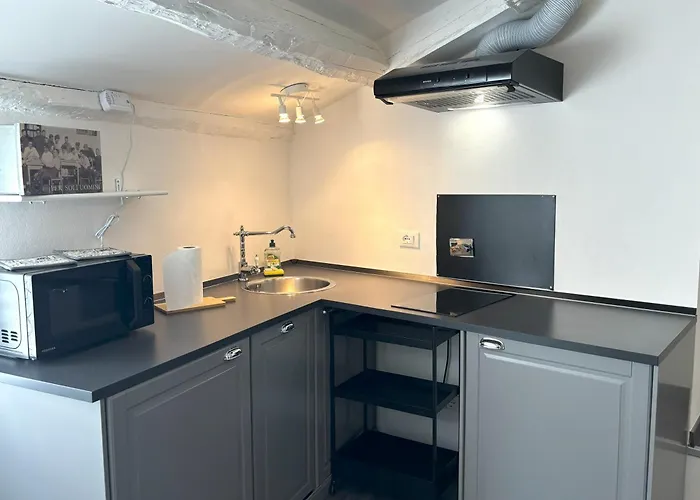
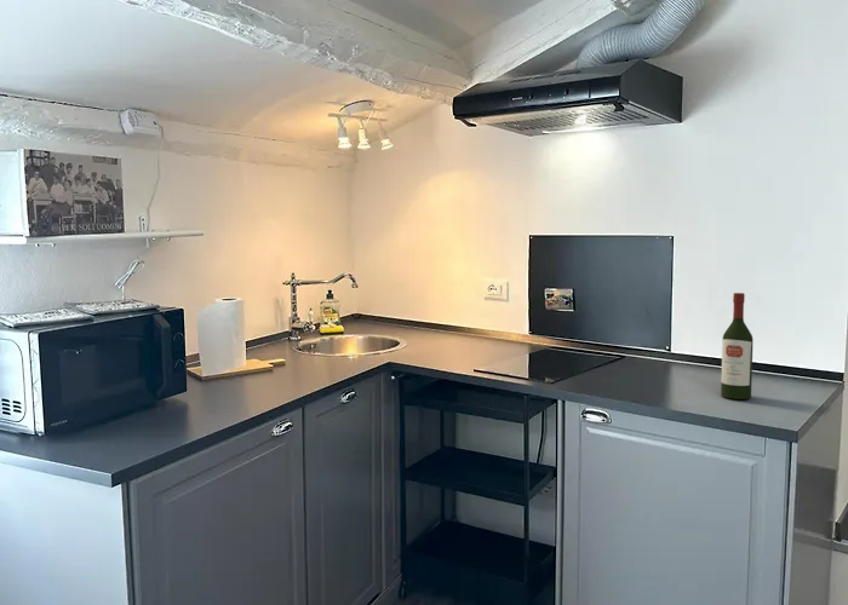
+ wine bottle (737, 345)
